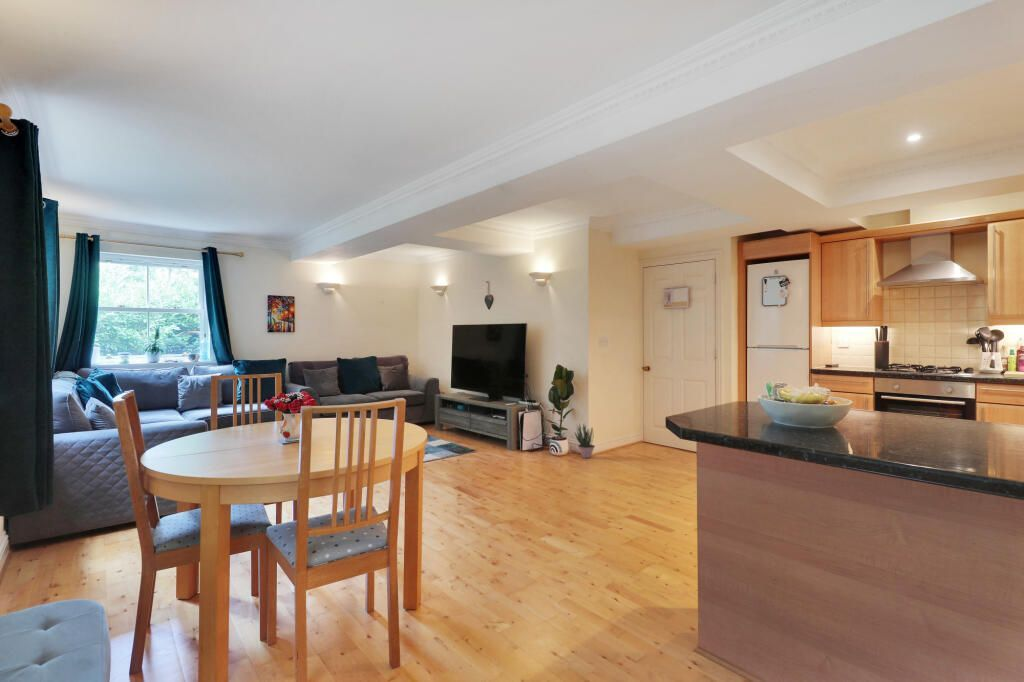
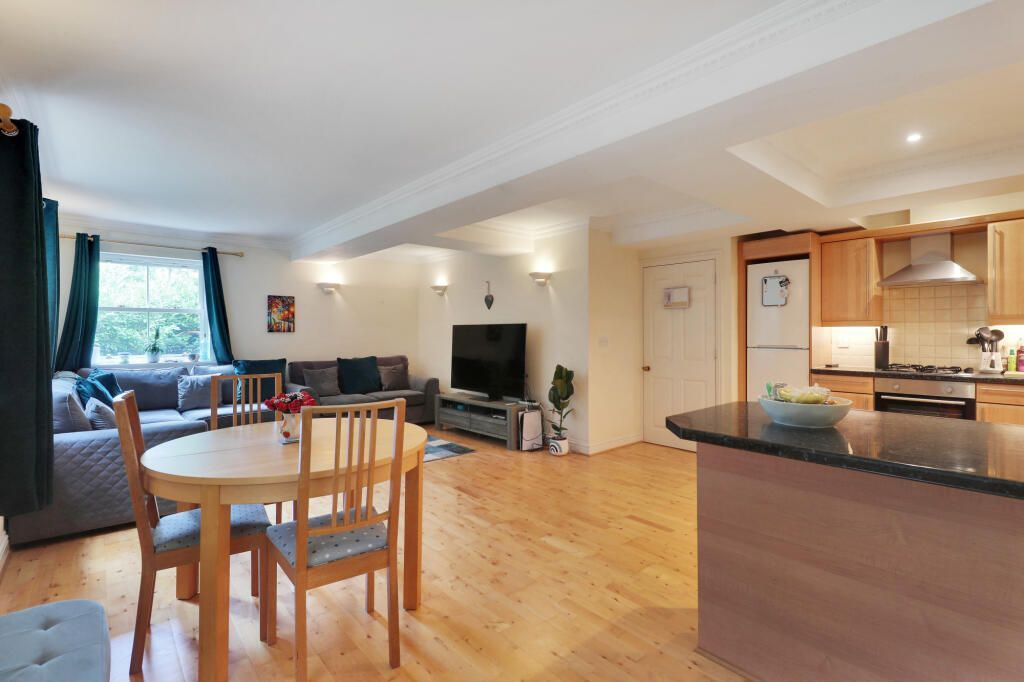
- potted plant (584, 440)
